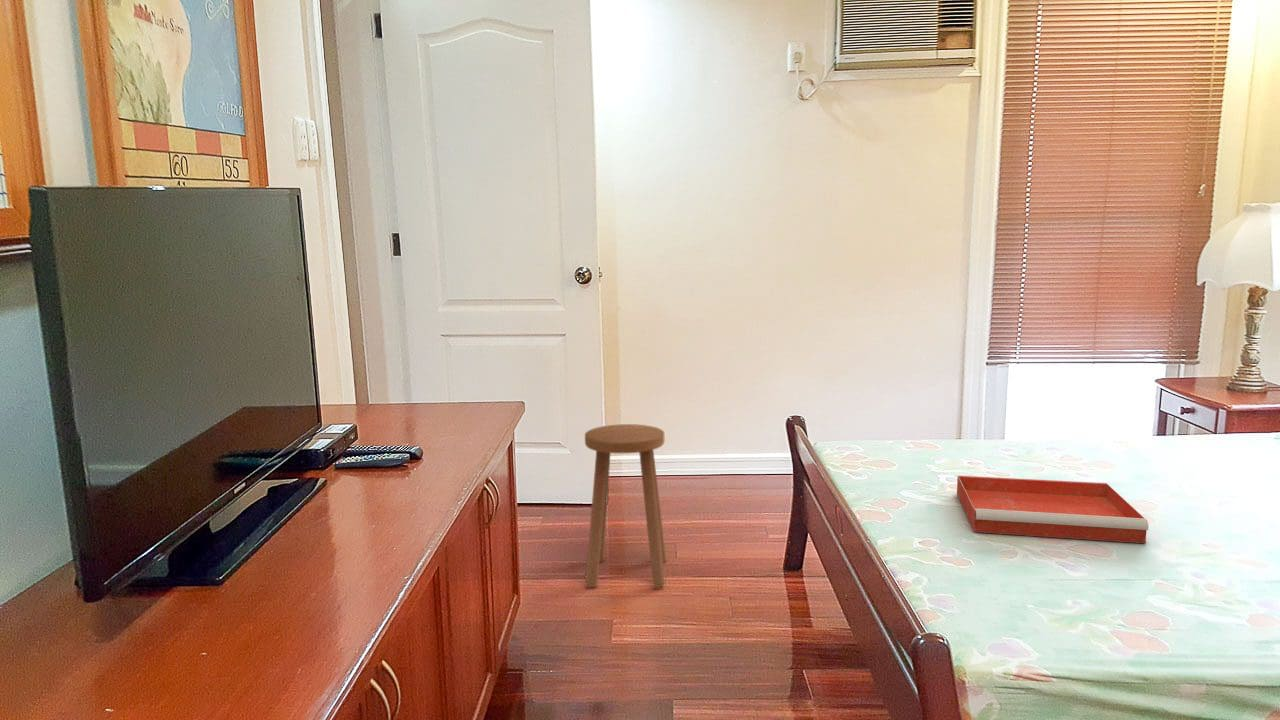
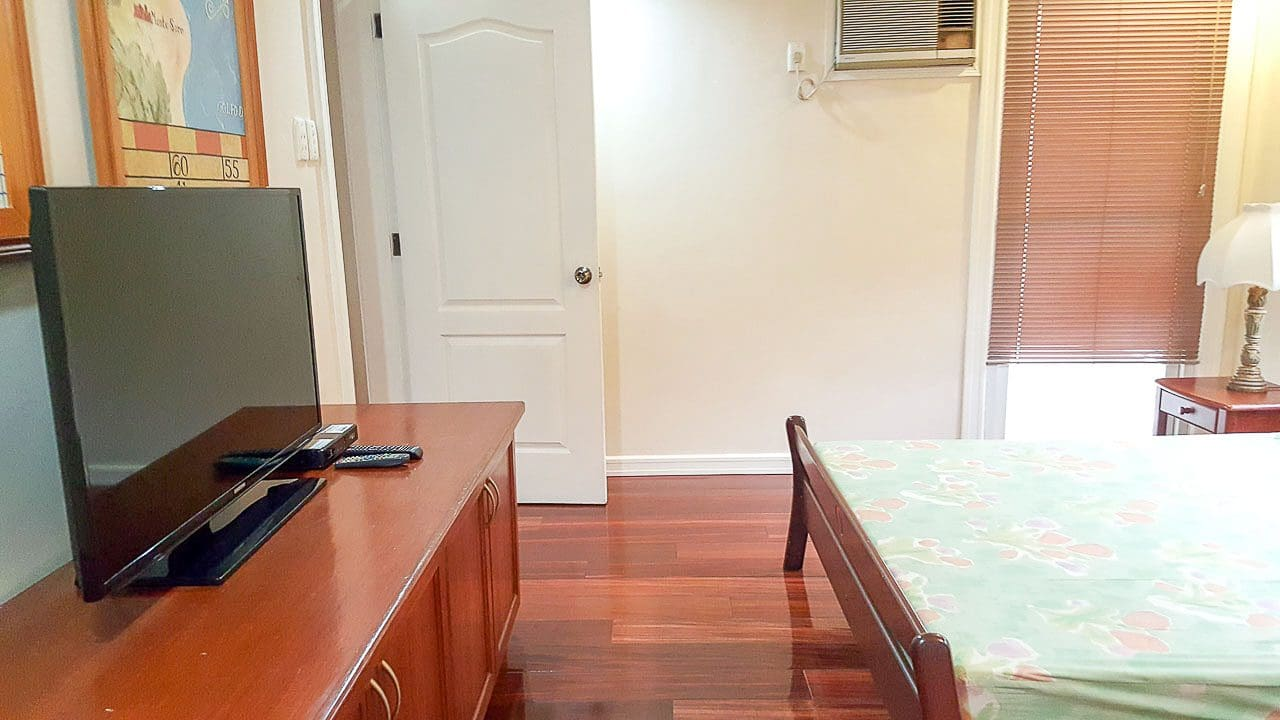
- stool (644, 501)
- tray (1043, 506)
